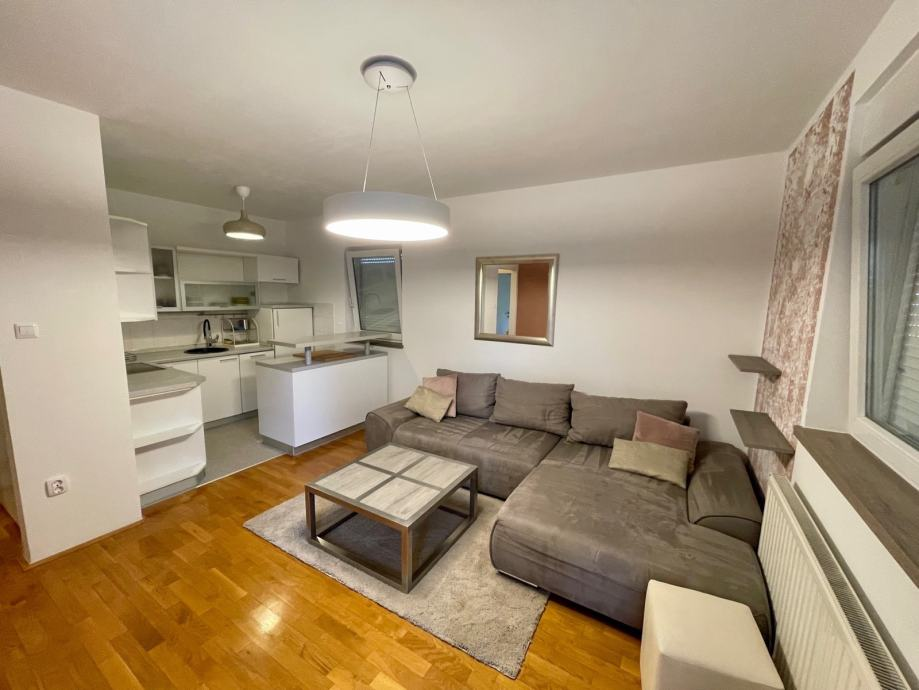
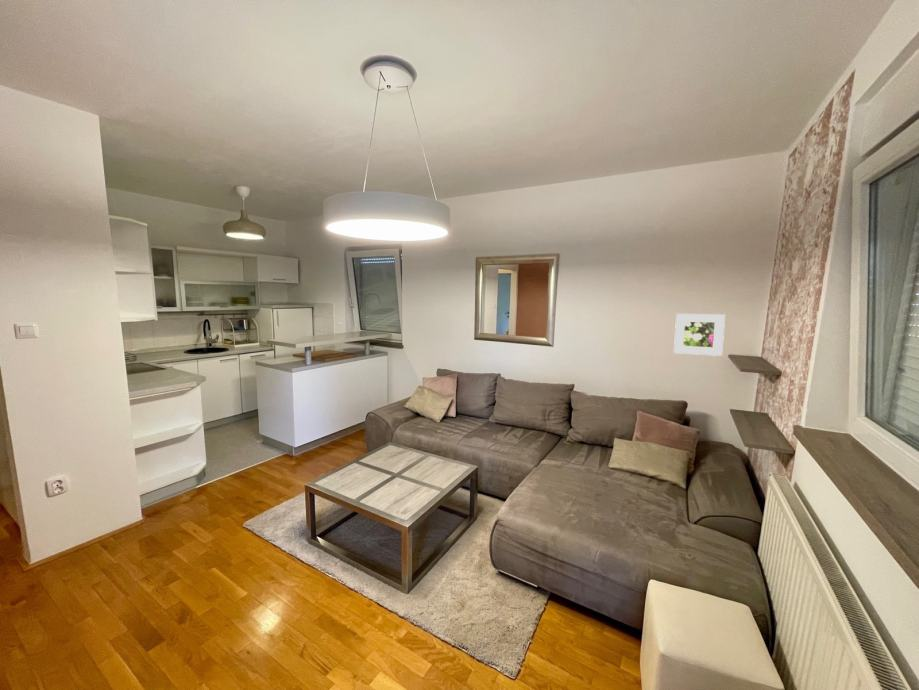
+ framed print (698, 334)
